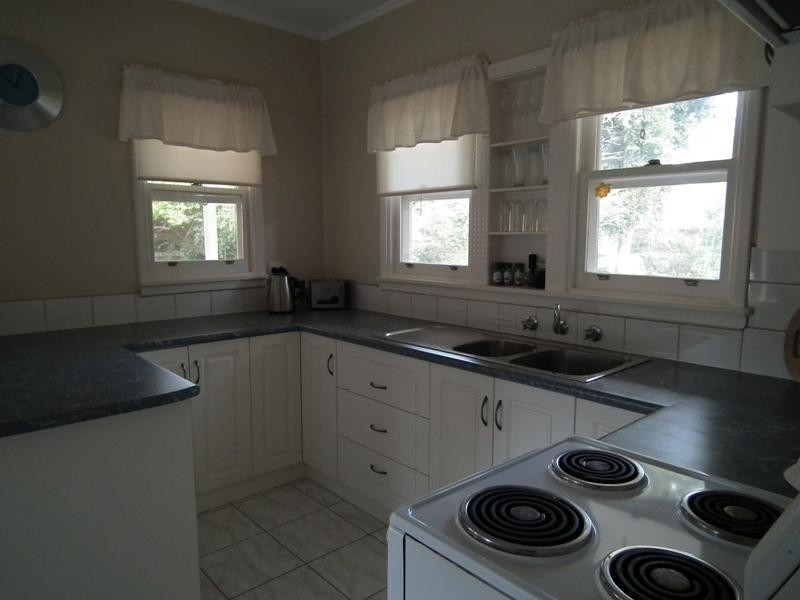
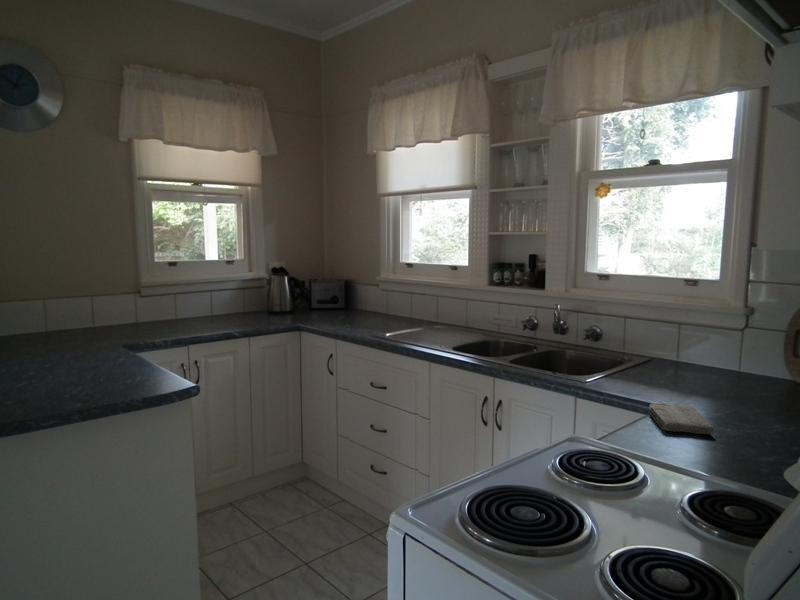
+ washcloth (678, 417)
